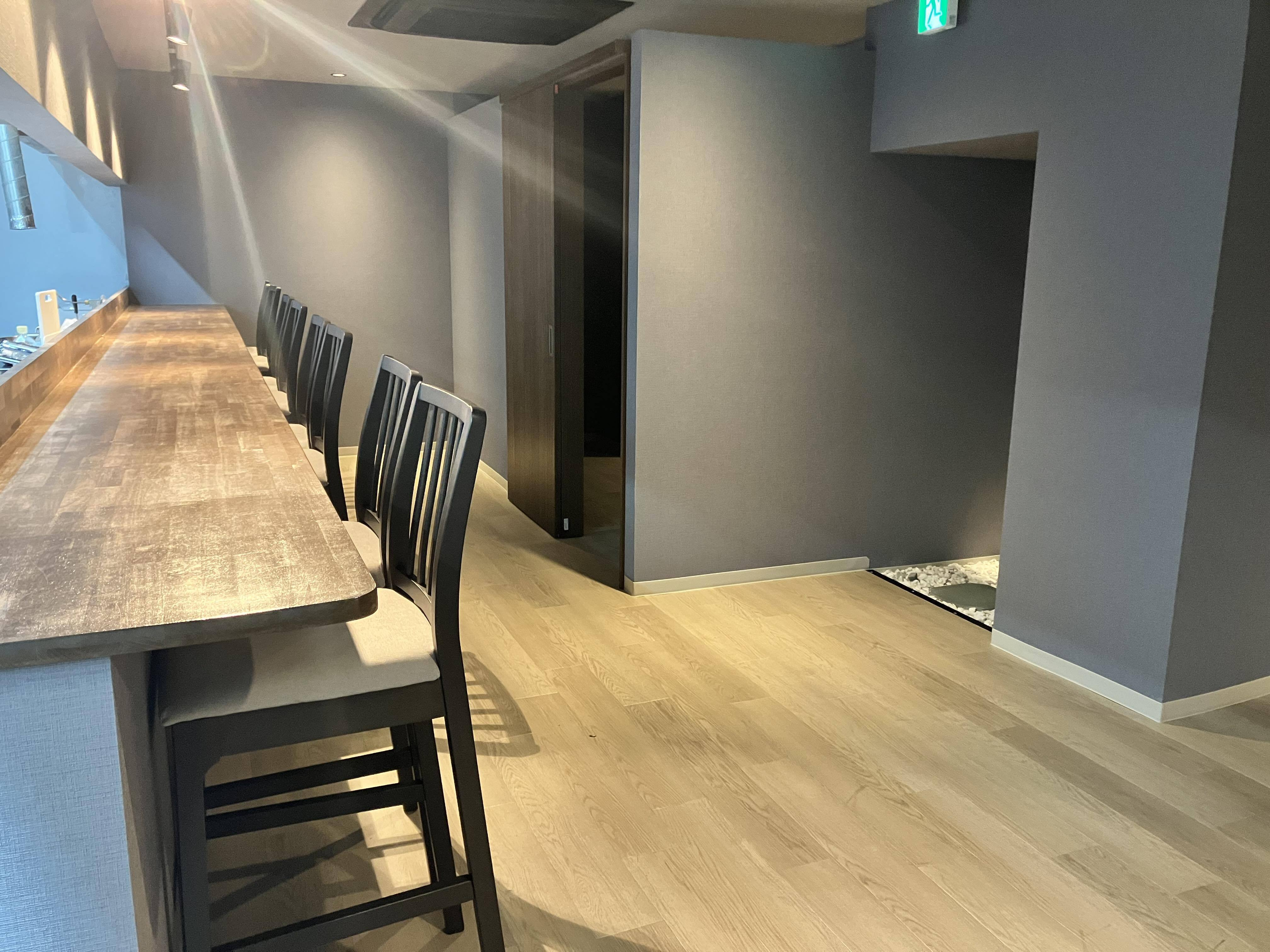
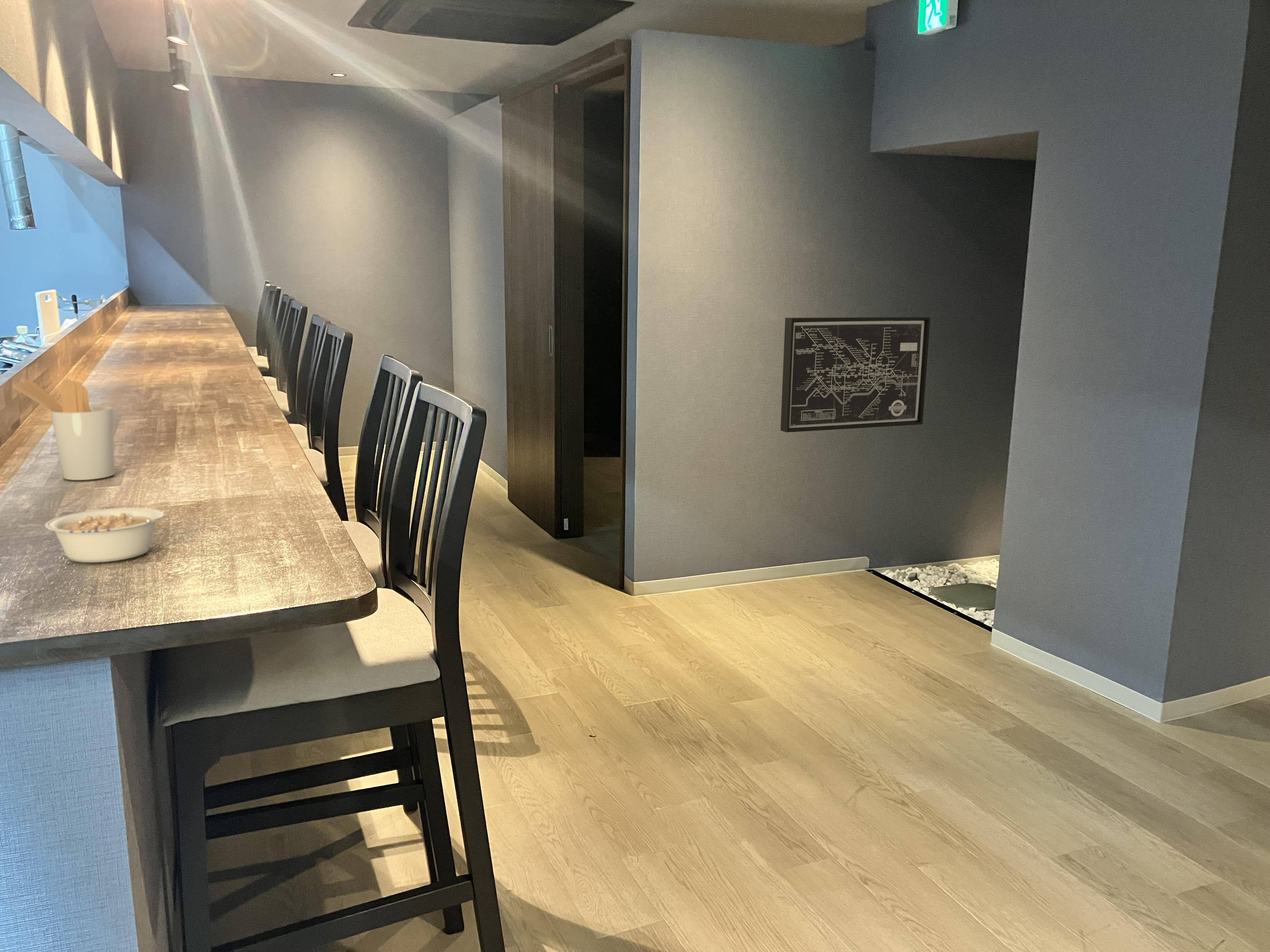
+ wall art (856, 373)
+ legume (112, 532)
+ utensil holder (67, 427)
